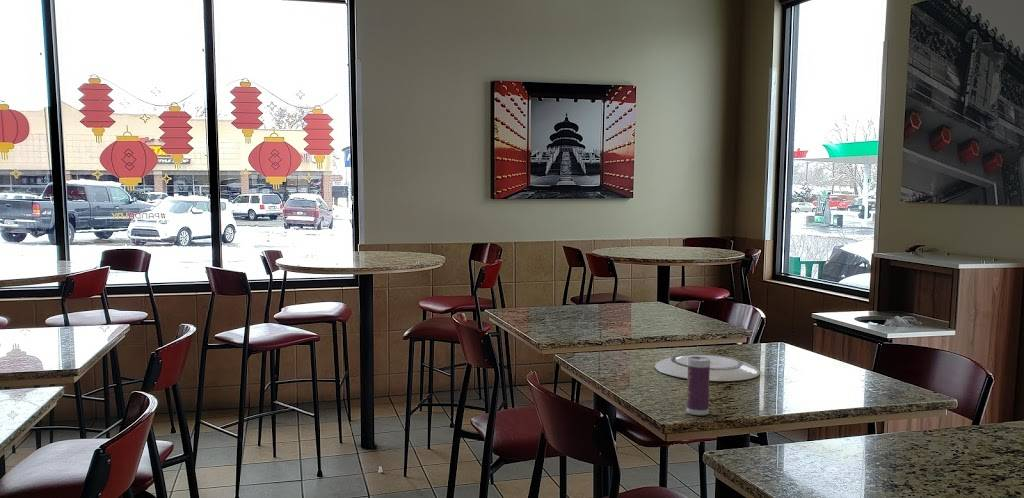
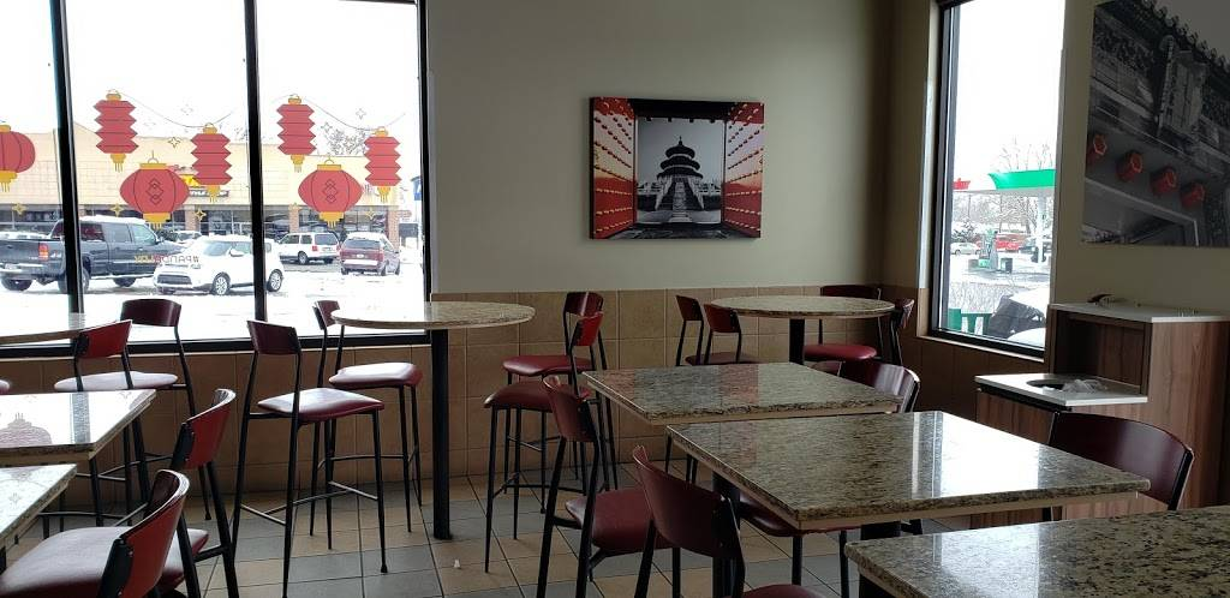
- plate (710, 365)
- beverage can (698, 385)
